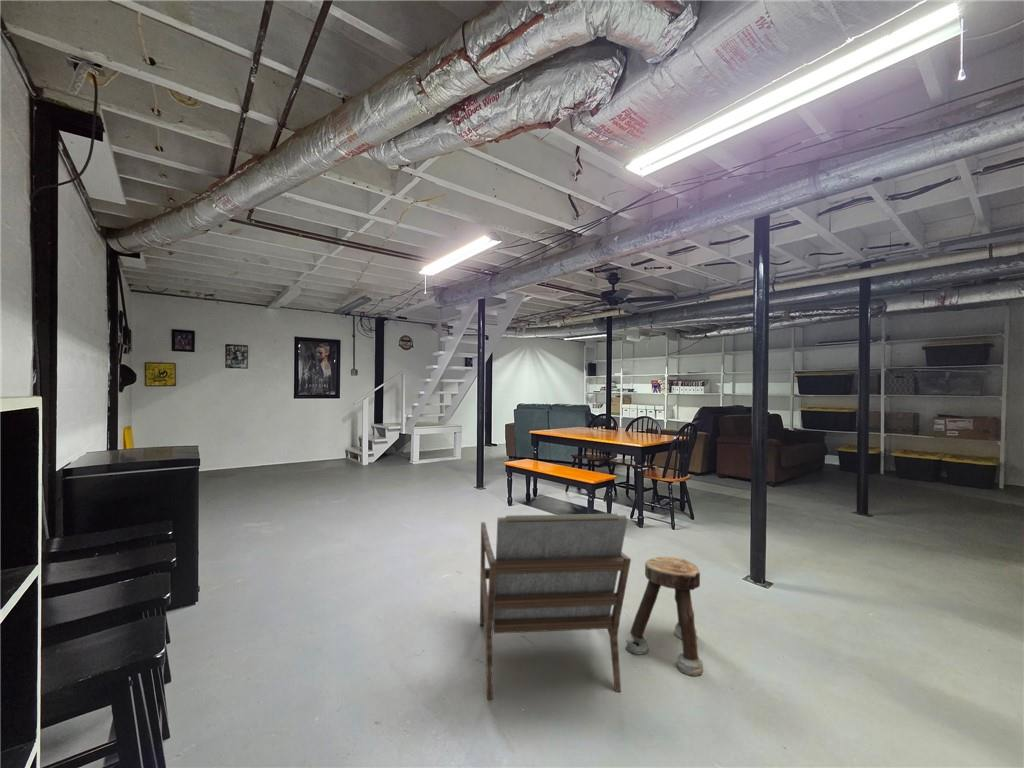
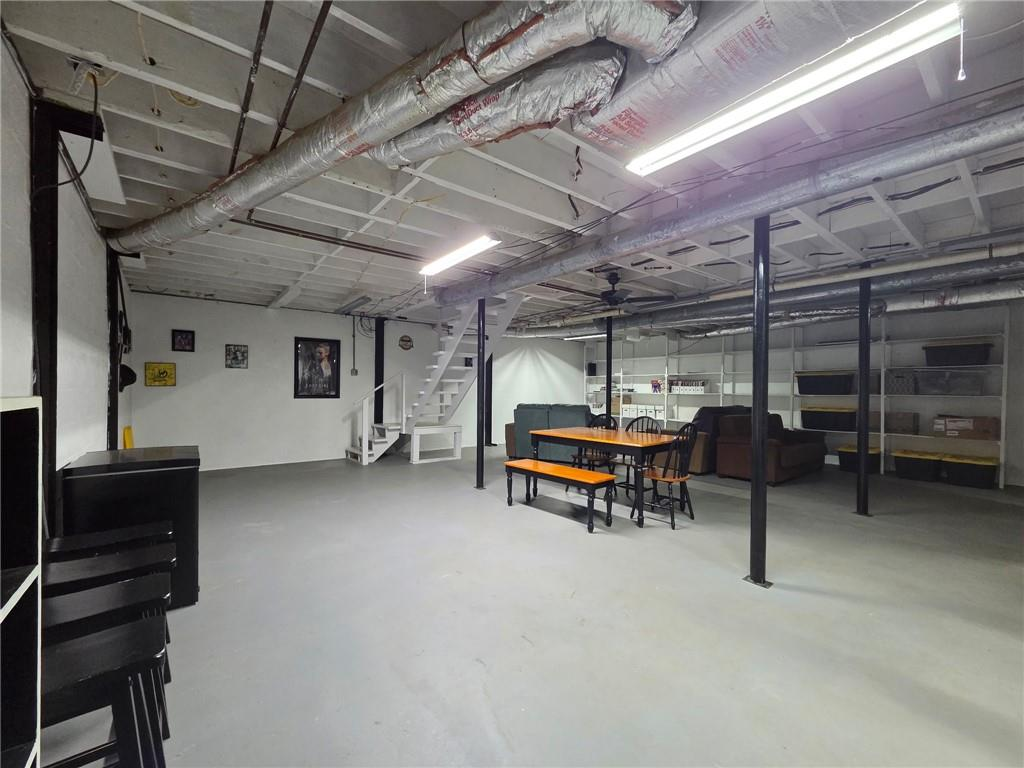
- stool (676, 603)
- armchair (546, 577)
